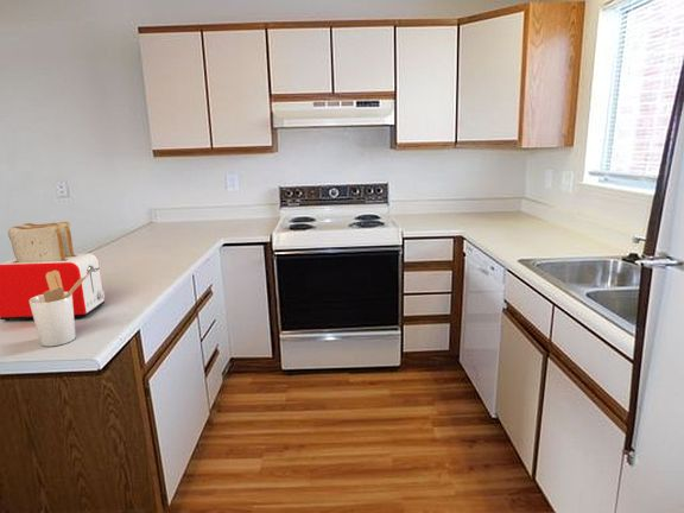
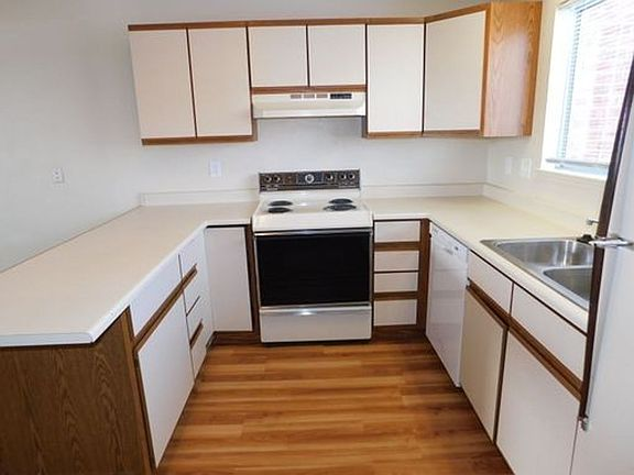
- utensil holder (63, 306)
- toaster (51, 268)
